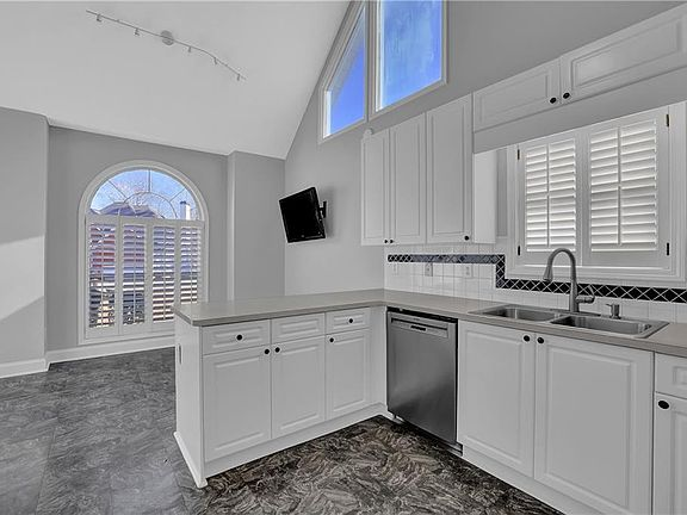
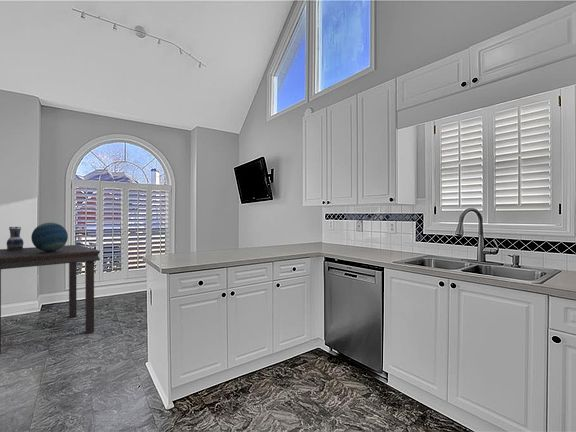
+ decorative sphere (50, 236)
+ ceramic jug (14, 237)
+ dining table (39, 265)
